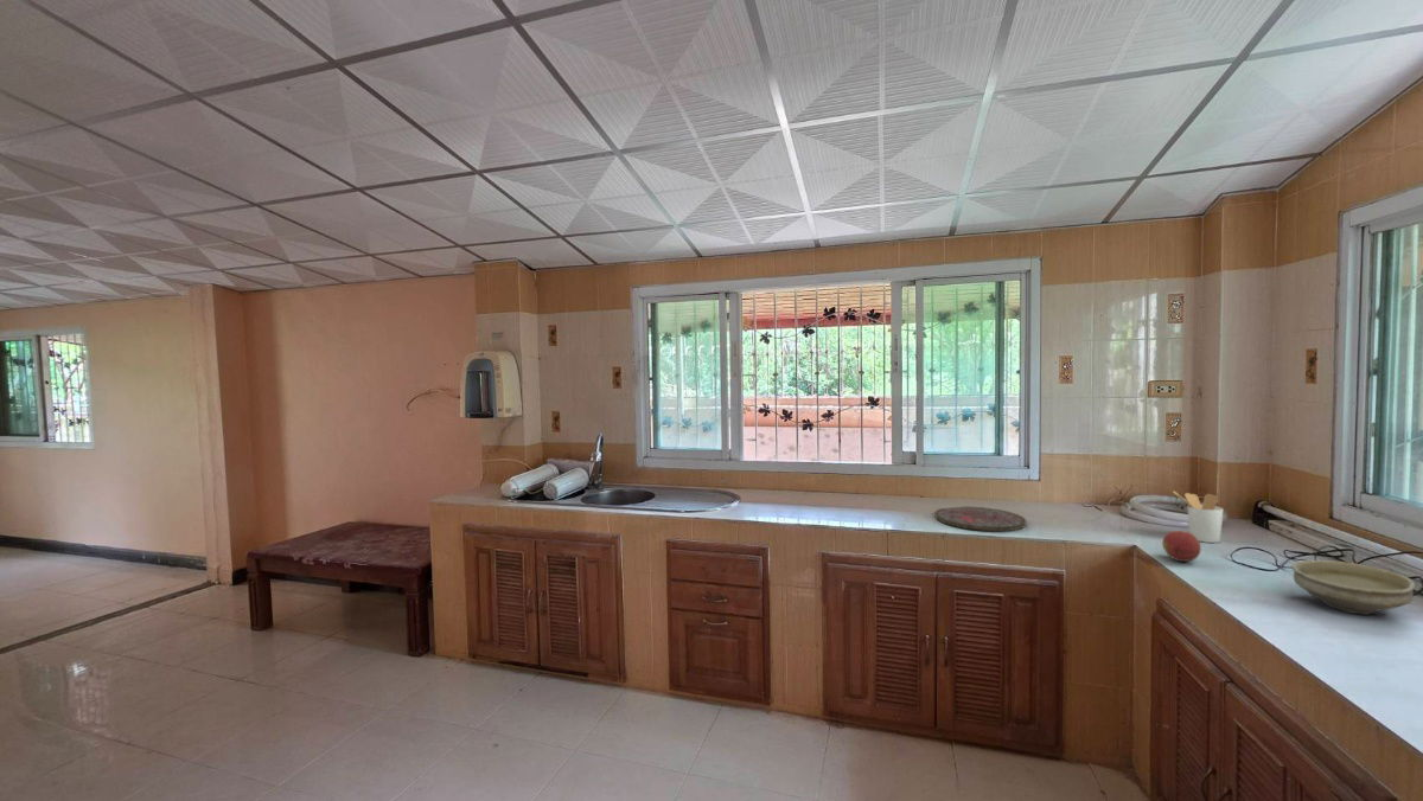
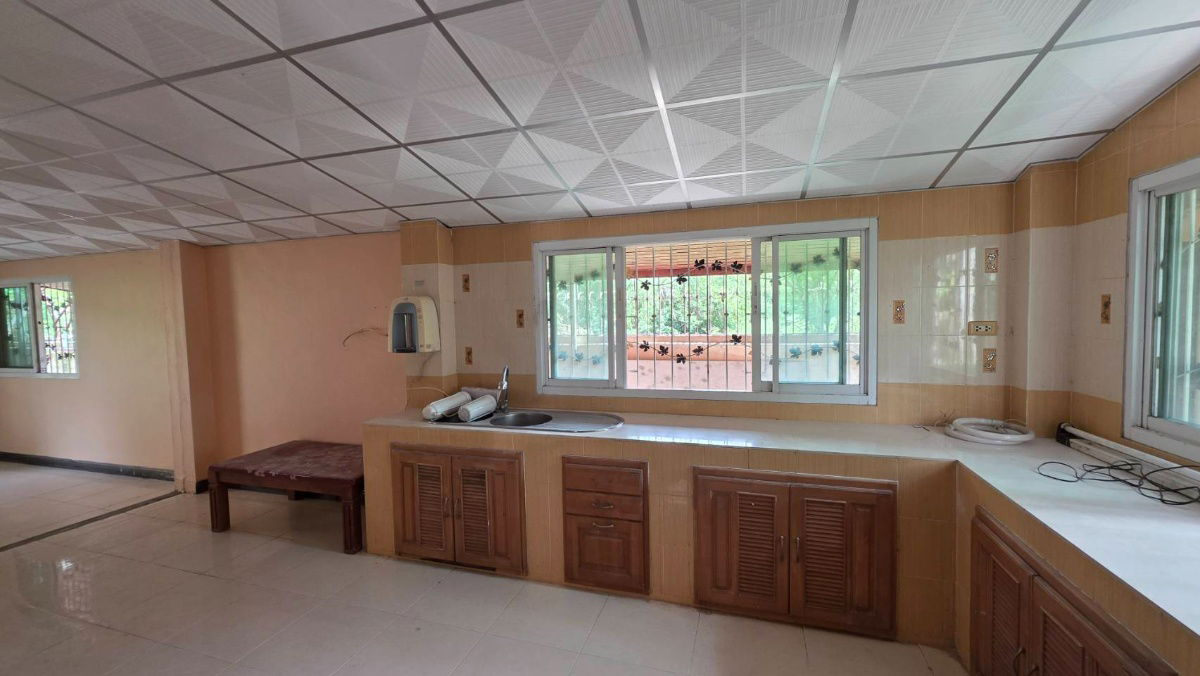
- cutting board (978, 518)
- utensil holder (1195, 514)
- fruit (1181, 545)
- bowl (1349, 590)
